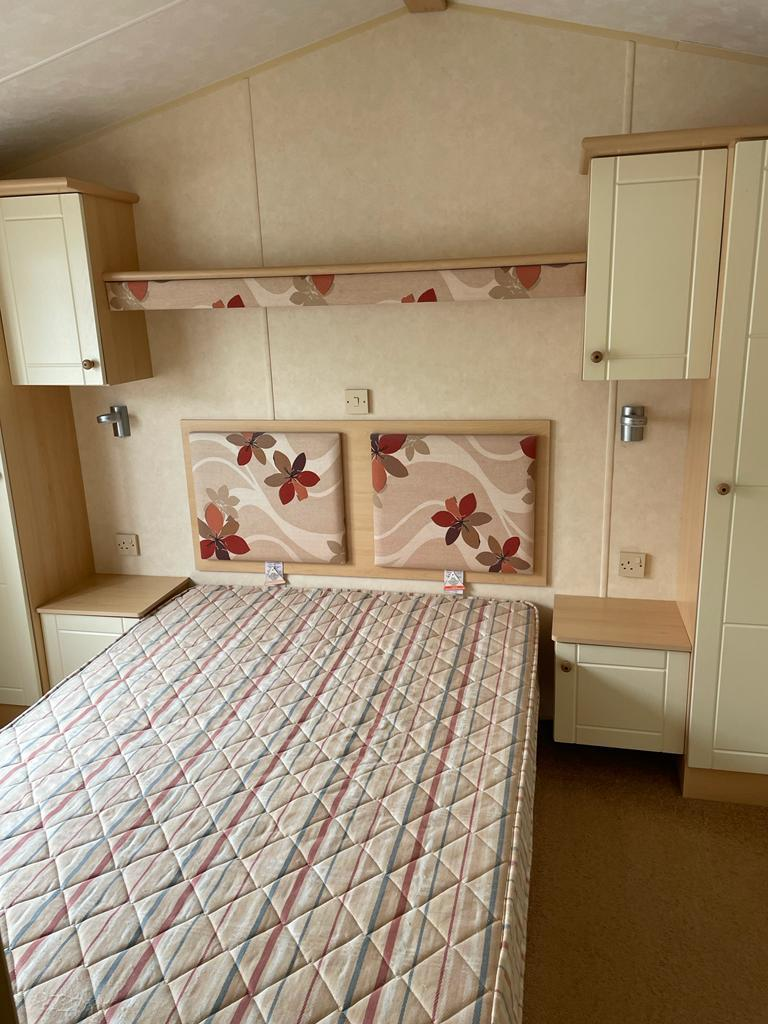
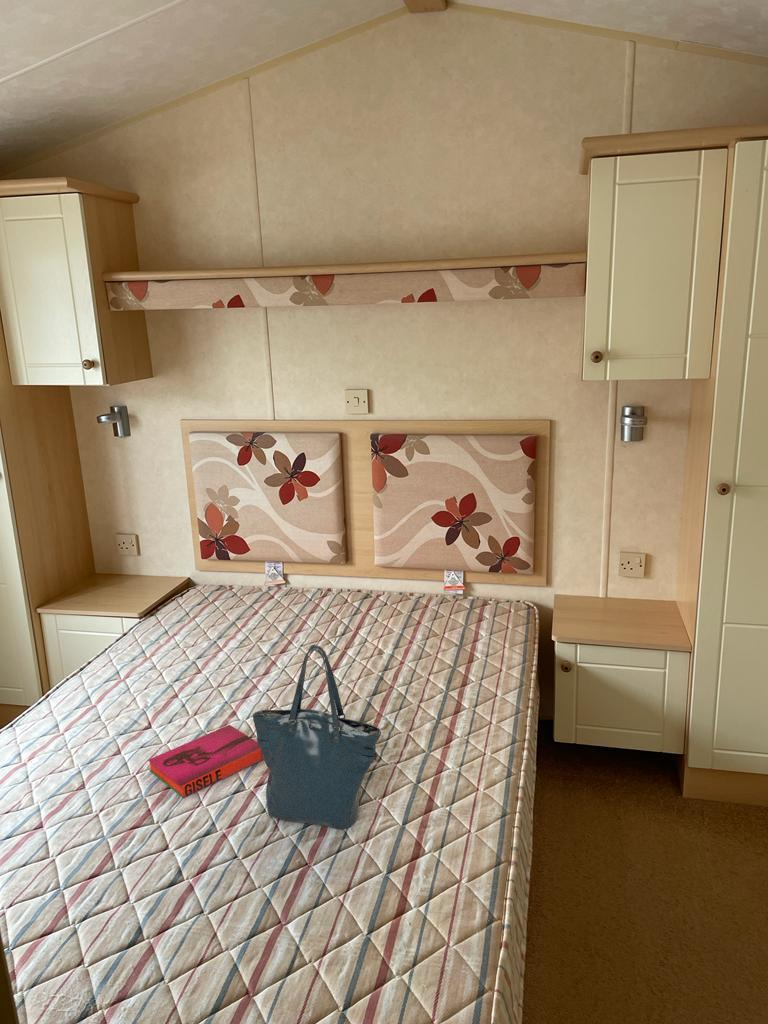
+ hardback book (208, 759)
+ tote bag (317, 733)
